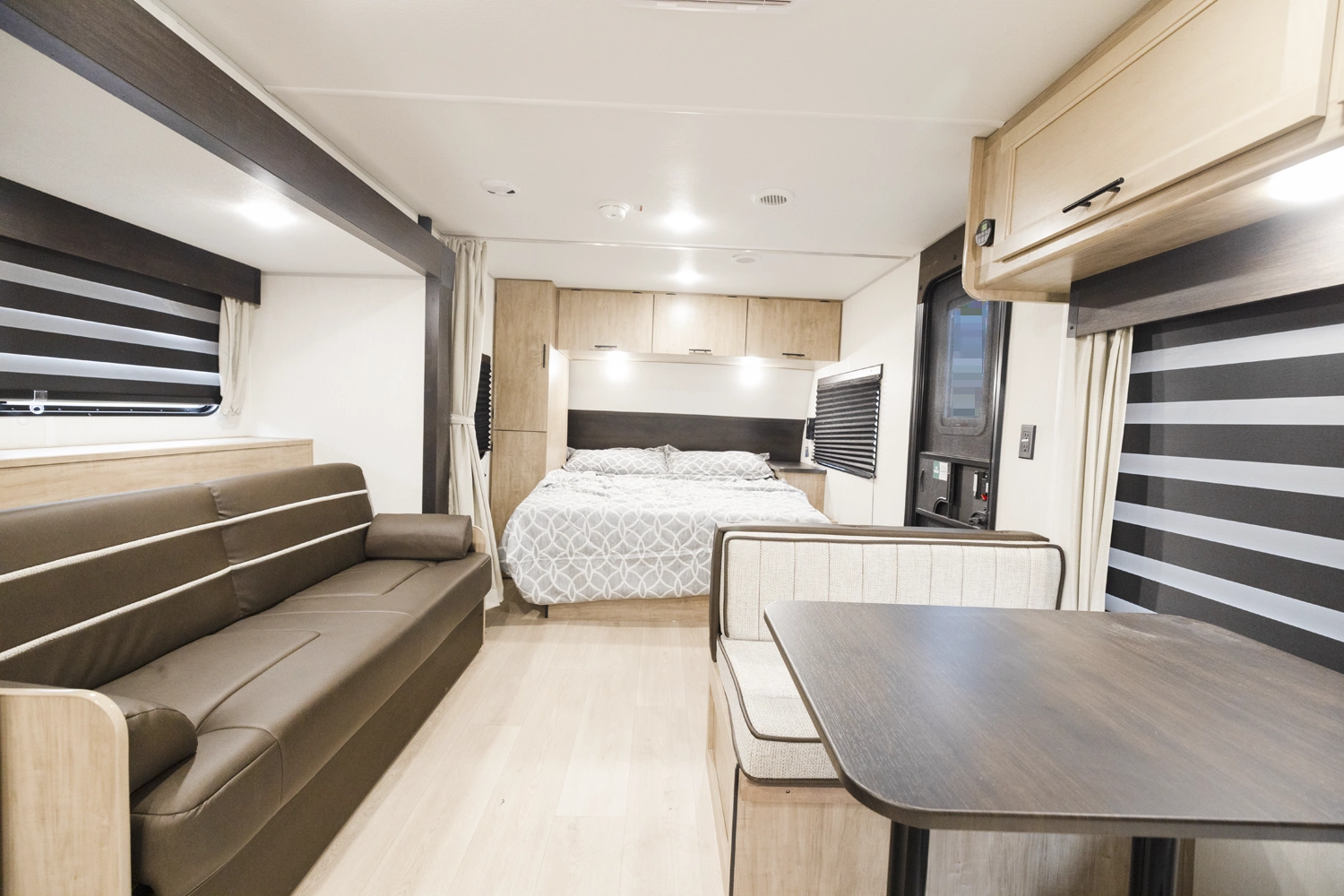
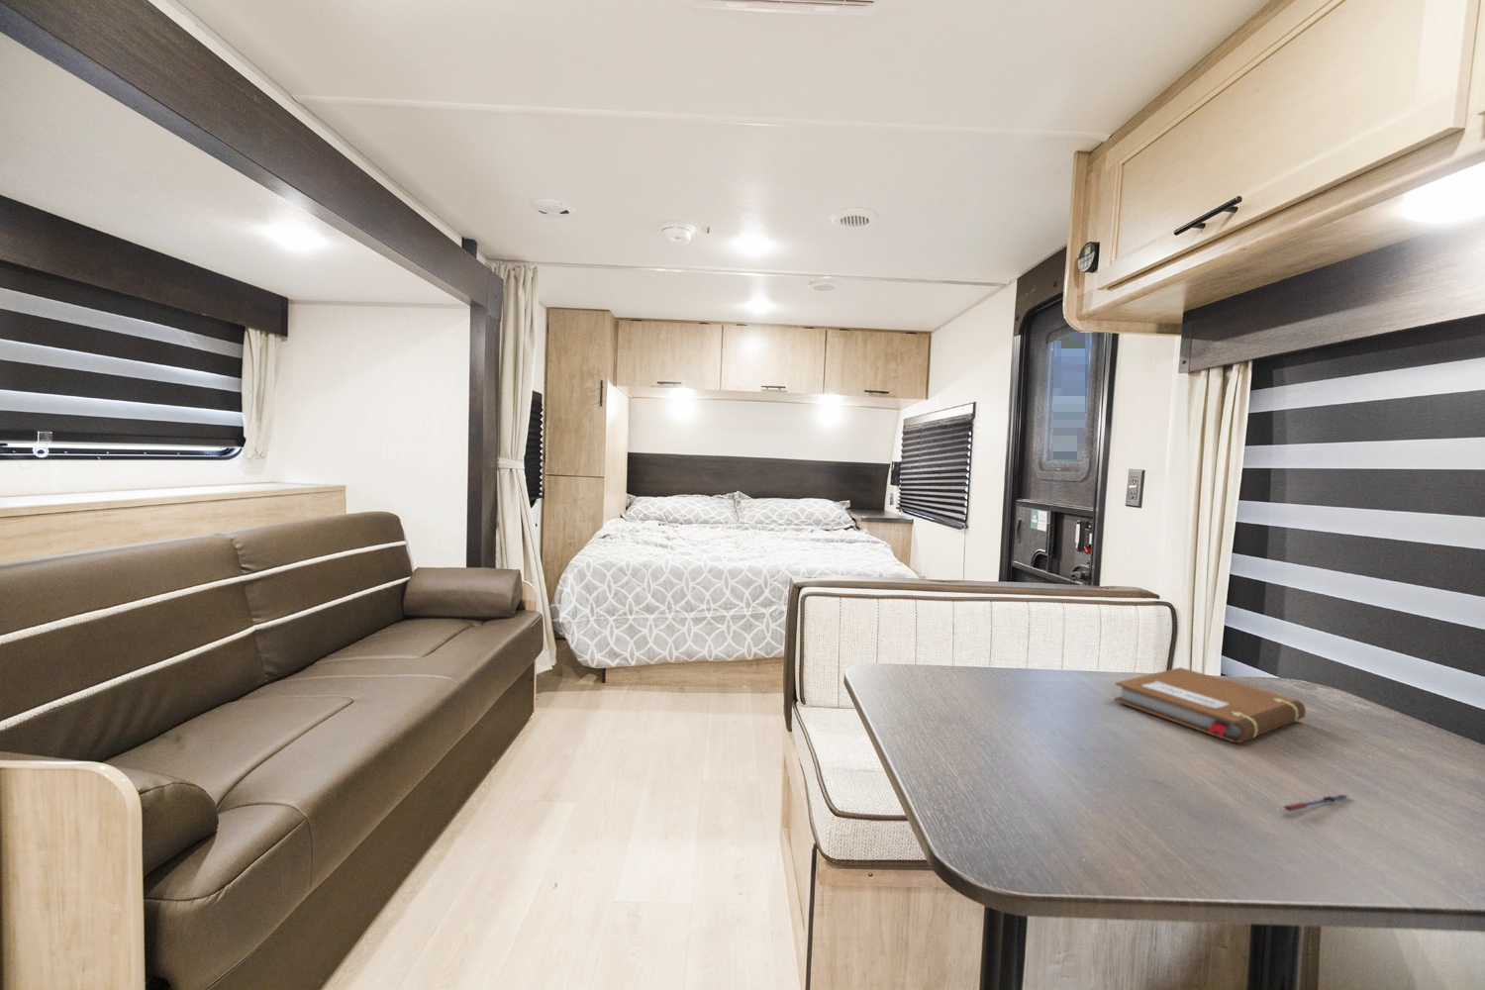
+ pen (1318, 801)
+ notebook (1205, 702)
